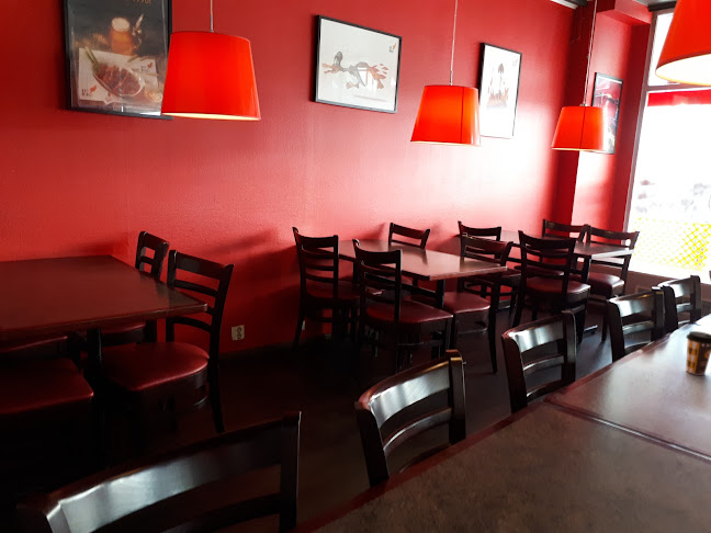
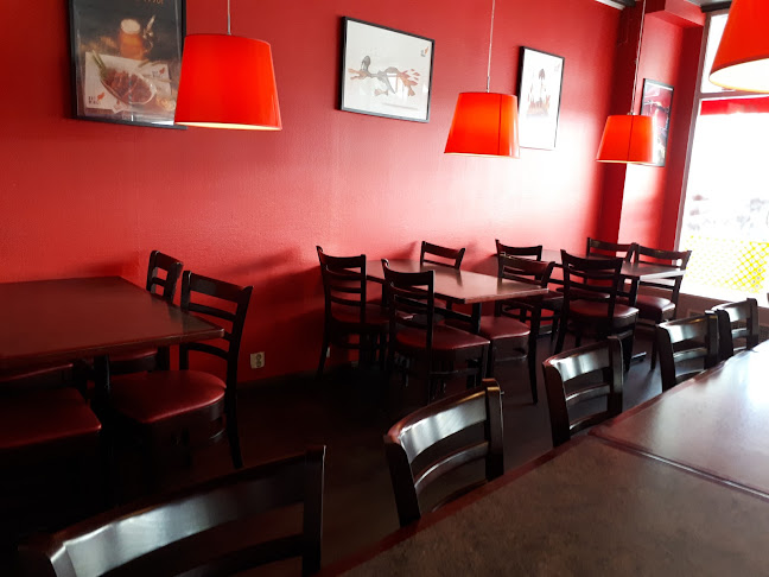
- coffee cup (698, 353)
